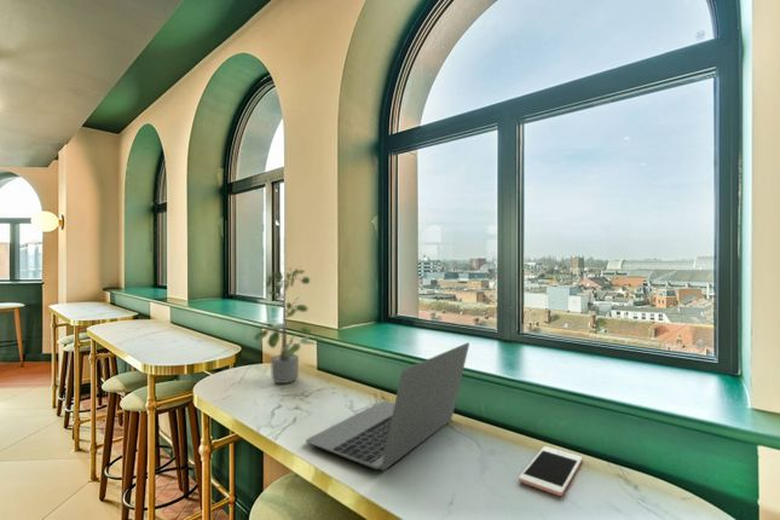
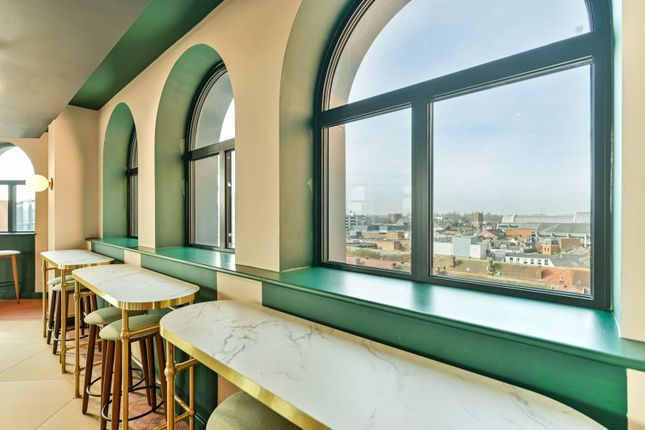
- potted plant (285, 325)
- laptop (397, 392)
- cell phone (551, 468)
